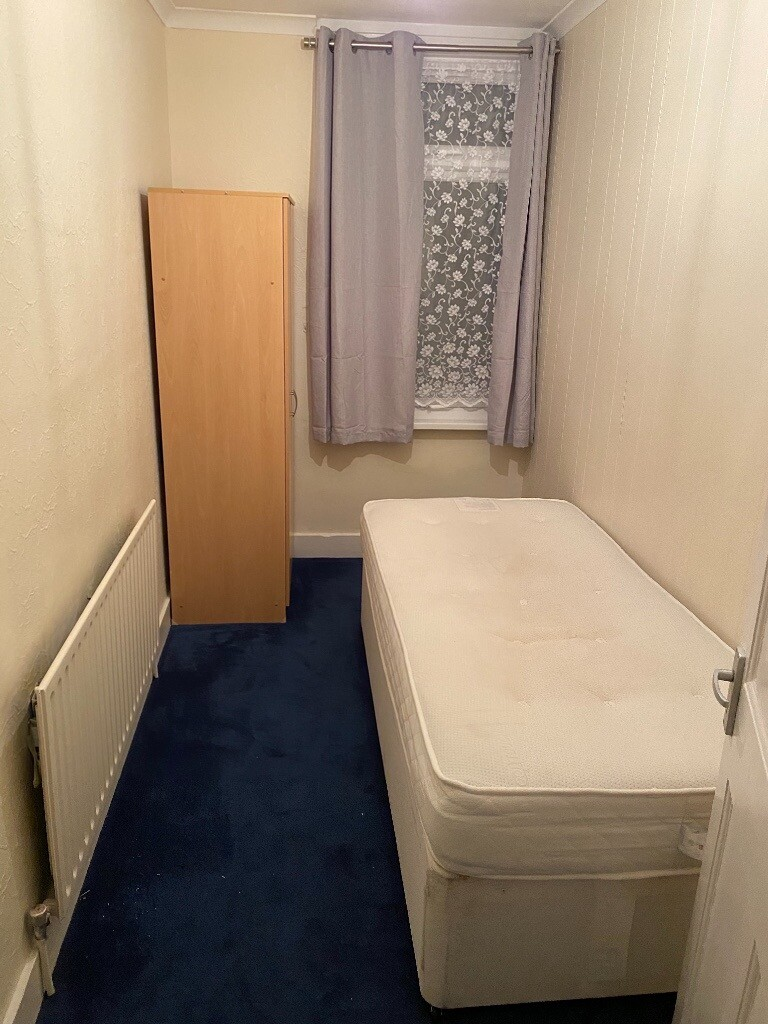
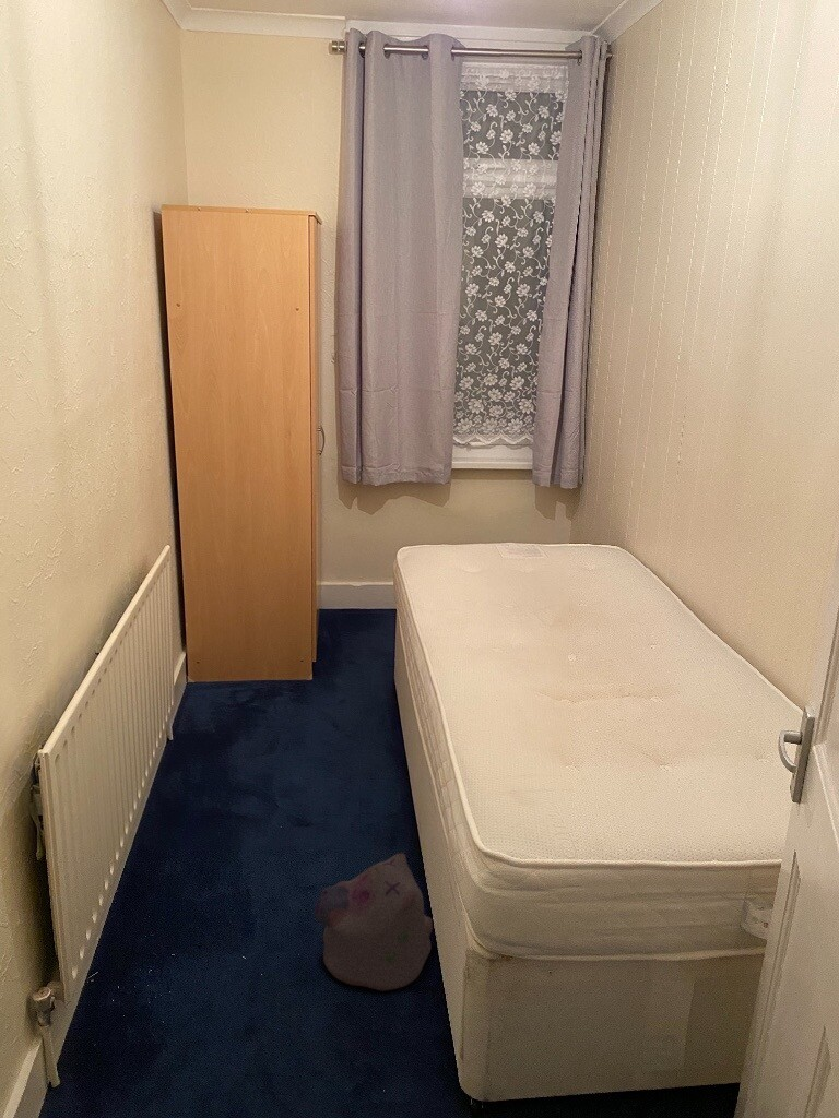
+ plush toy (374, 914)
